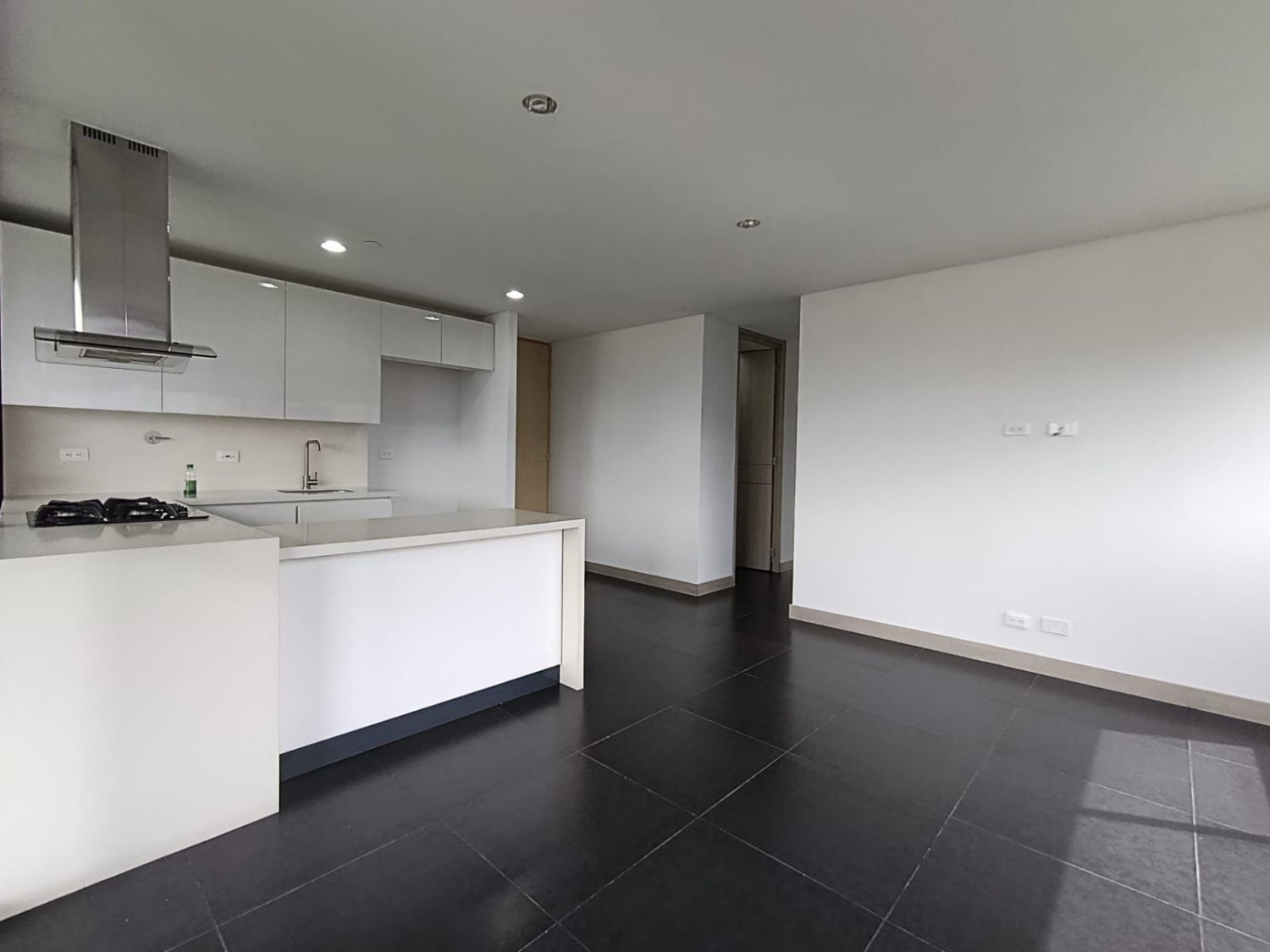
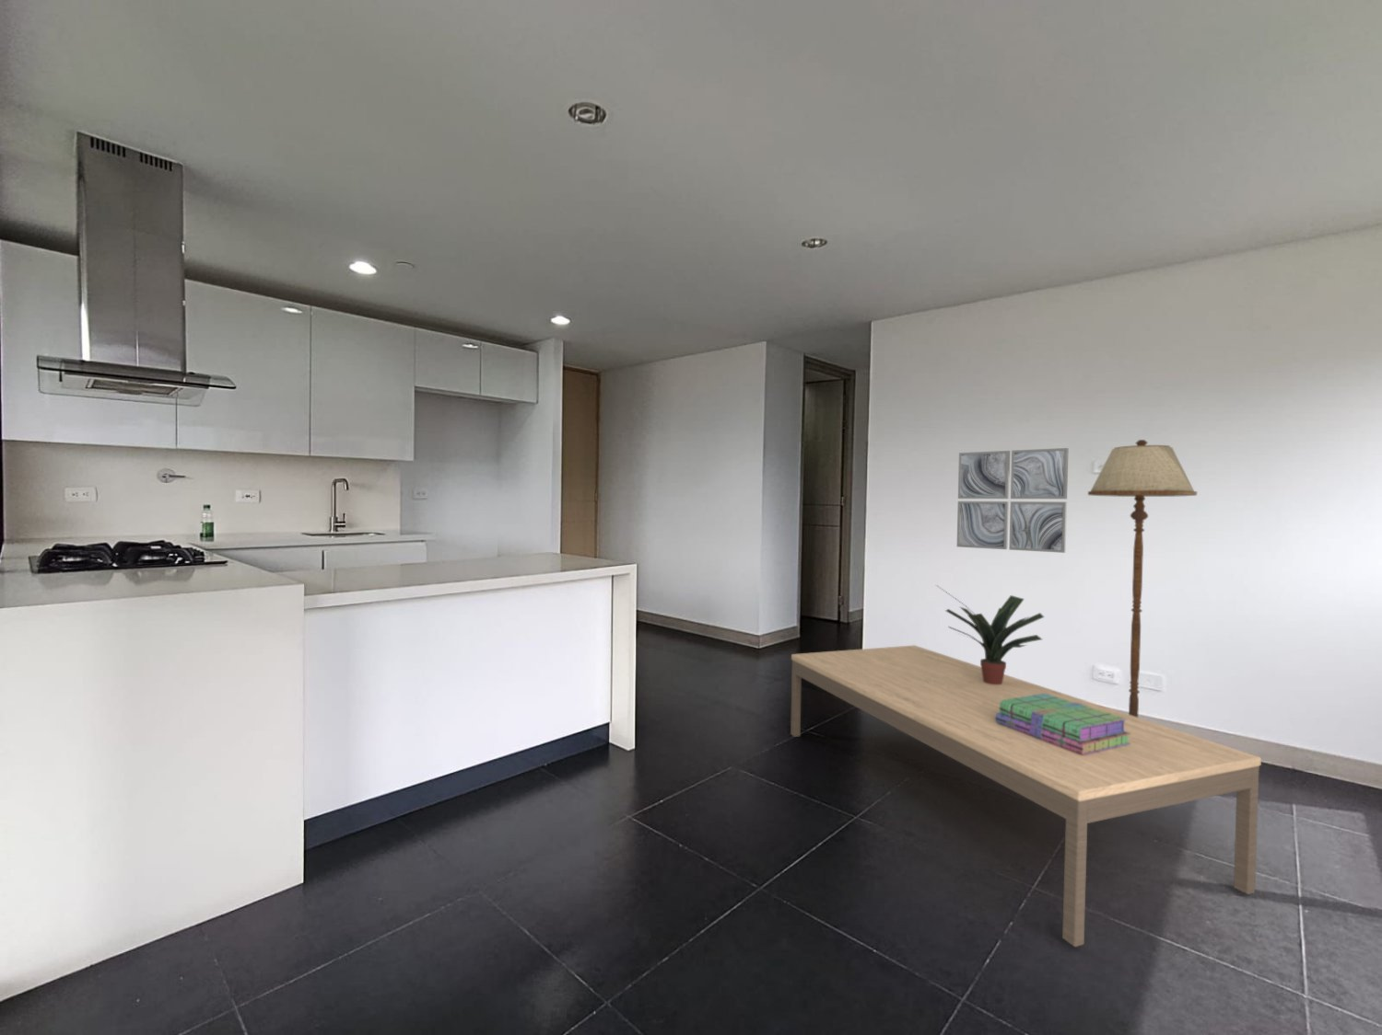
+ floor lamp (1137, 595)
+ coffee table (966, 745)
+ stack of books (1060, 721)
+ wall art (1008, 501)
+ potted plant (987, 633)
